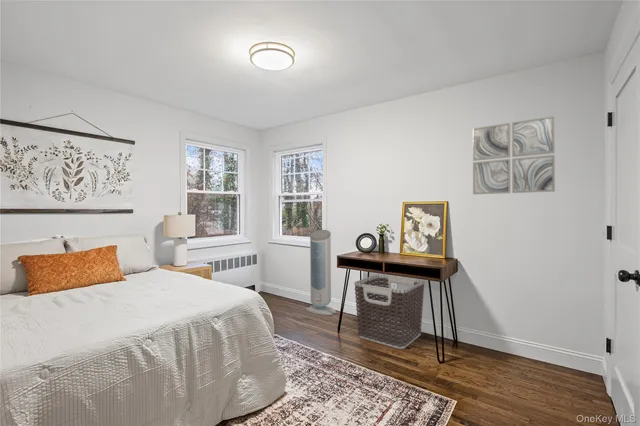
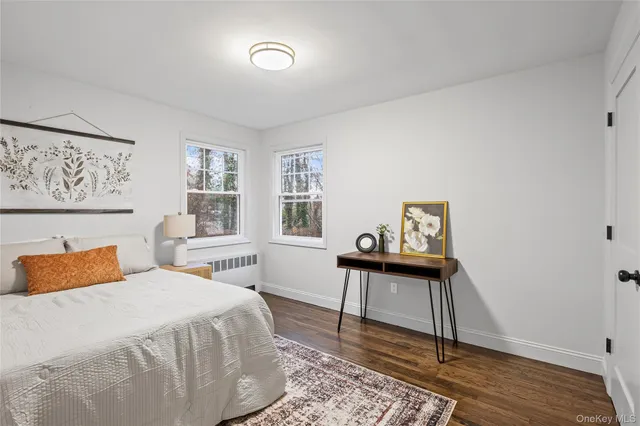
- clothes hamper (389, 308)
- wall art (512, 159)
- air purifier (320, 270)
